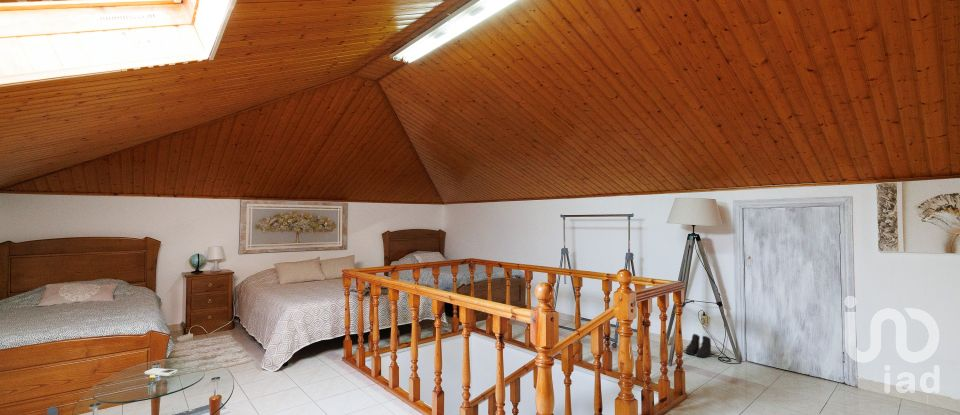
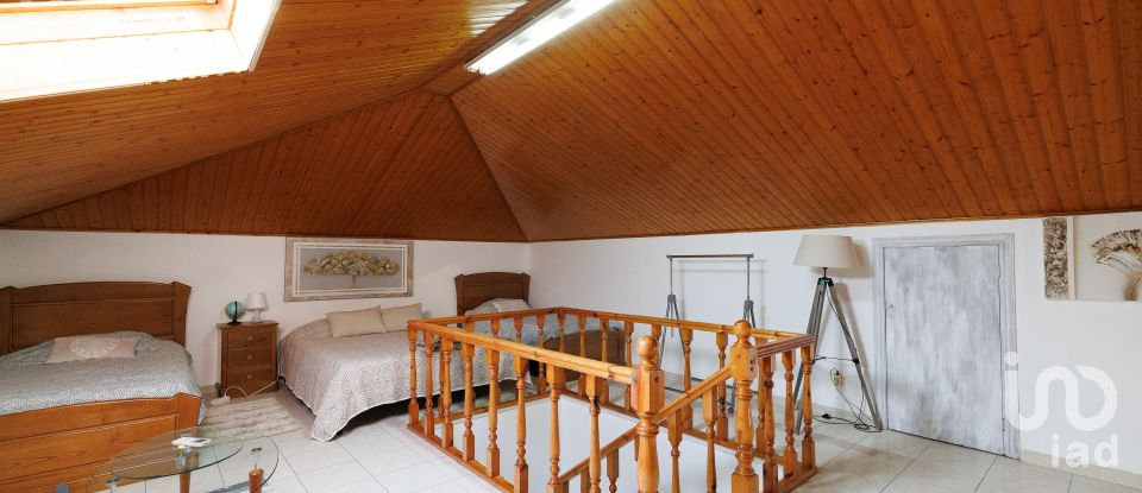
- boots (698, 344)
